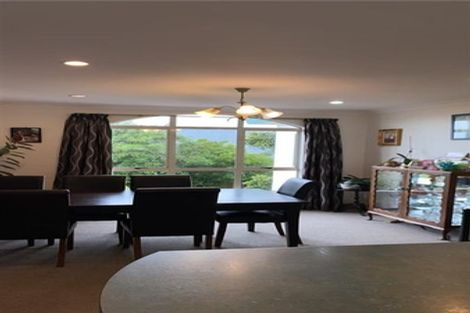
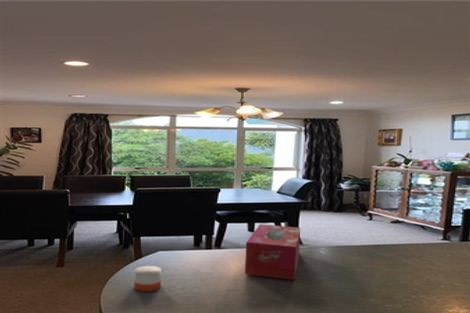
+ candle (148, 269)
+ tissue box (275, 248)
